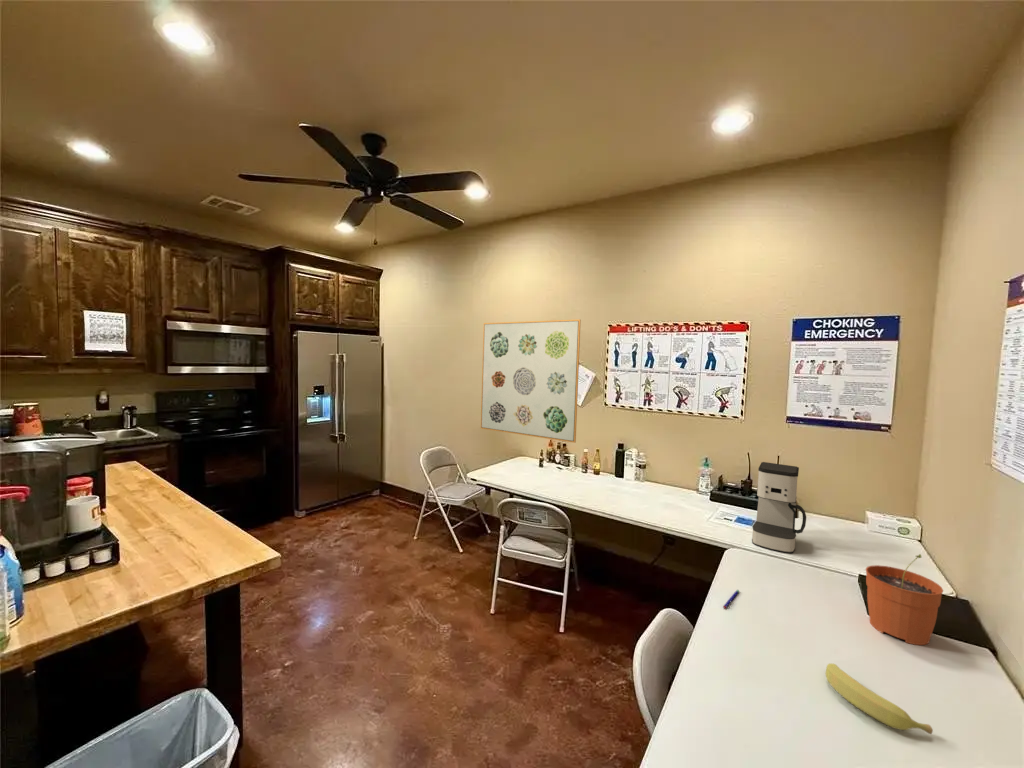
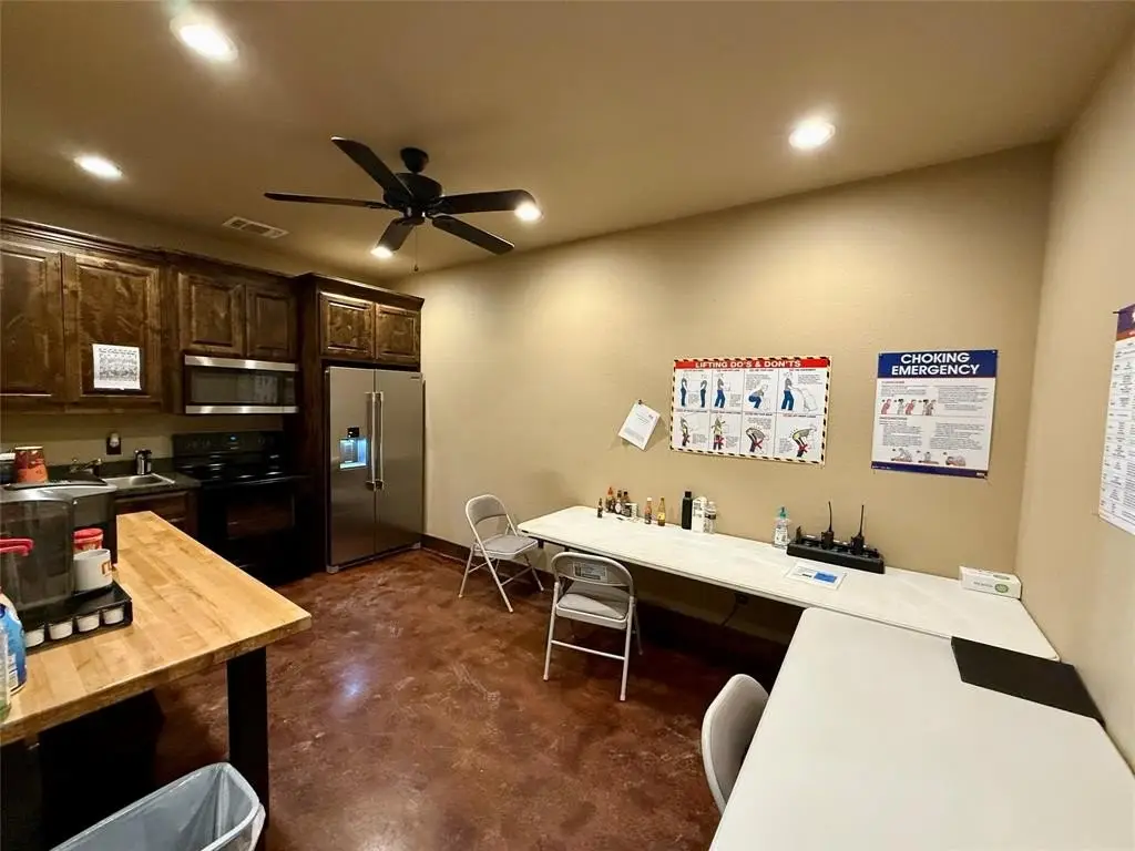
- coffee maker (779, 506)
- banana (874, 695)
- pen (731, 598)
- plant pot (901, 591)
- wall art (526, 378)
